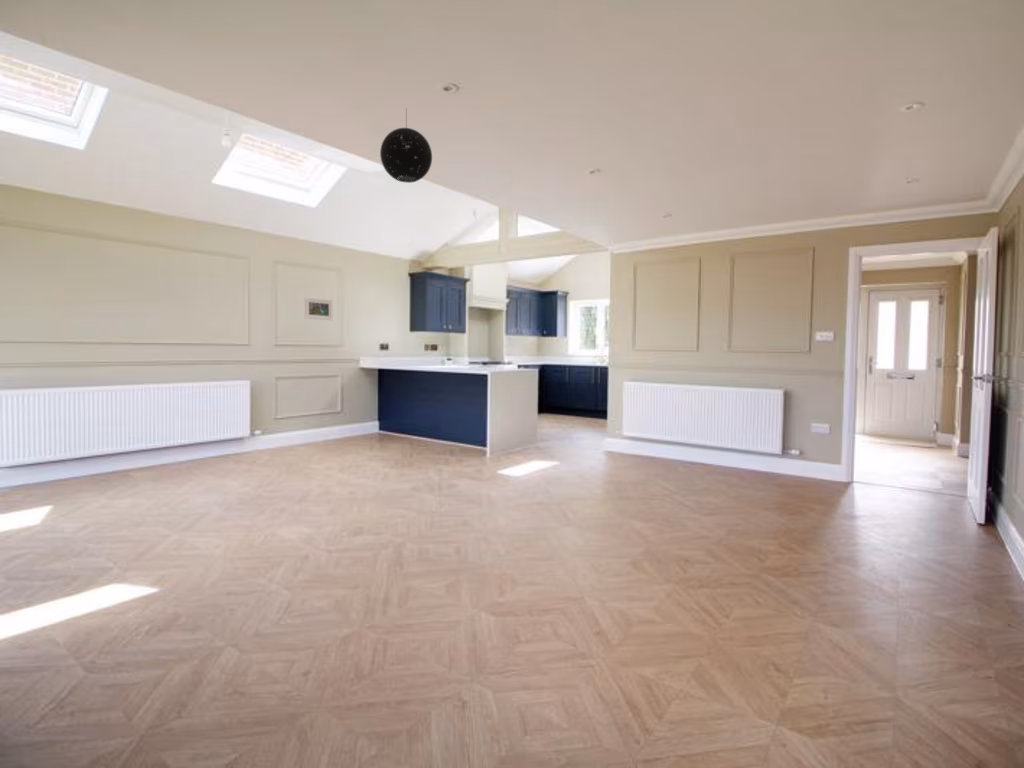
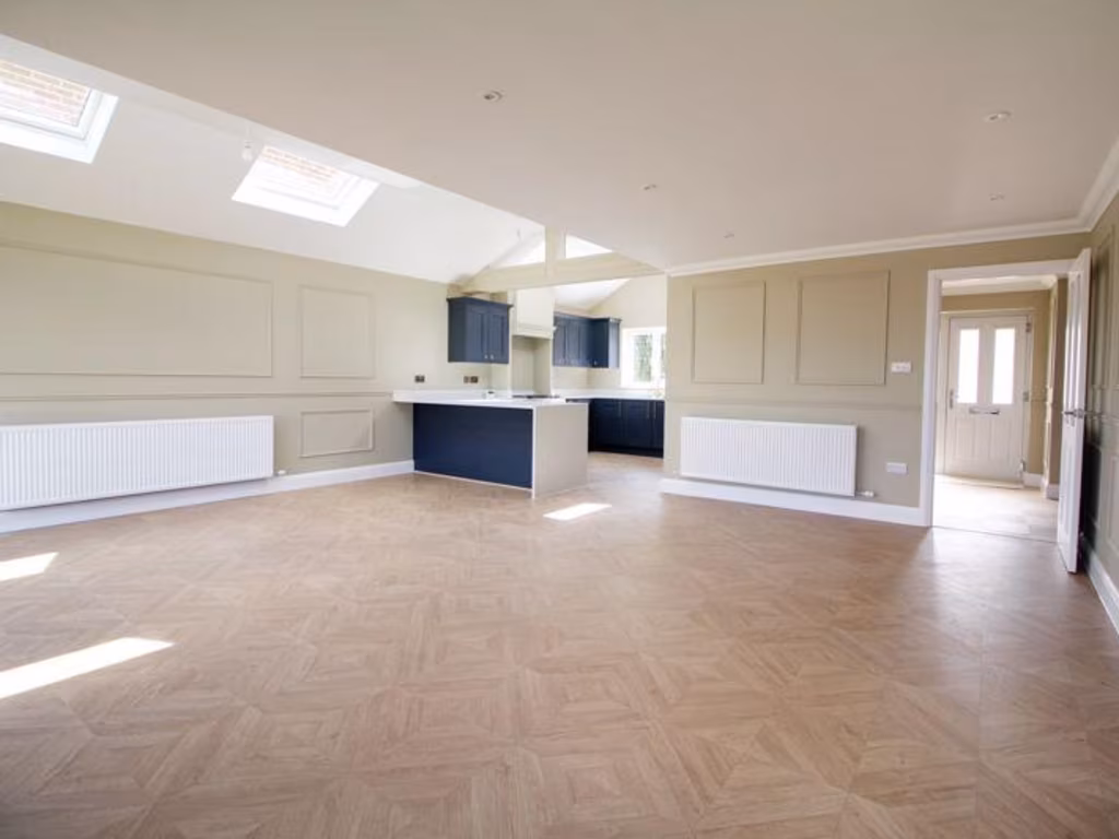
- pendant light (406, 143)
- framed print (318, 309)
